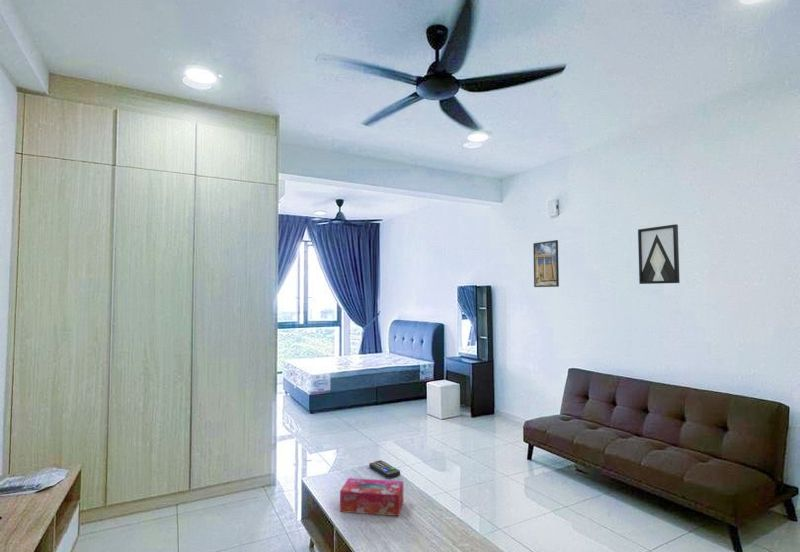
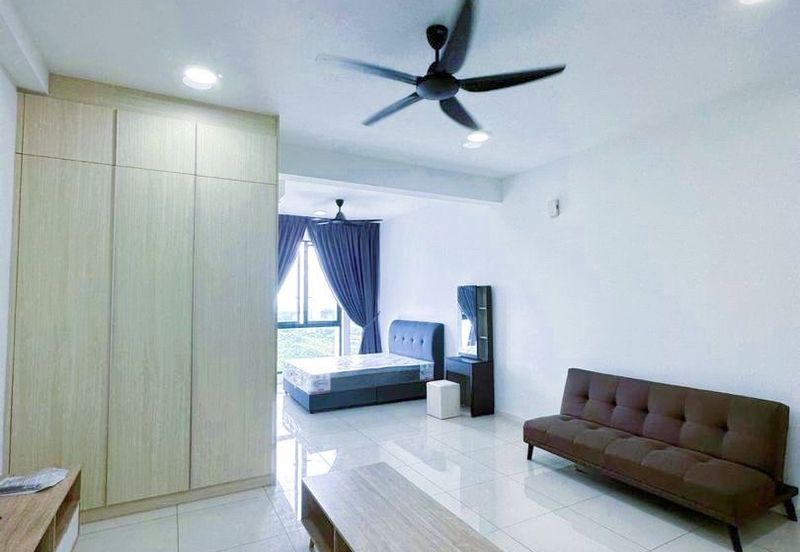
- tissue box (372, 496)
- wall art (657, 255)
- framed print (545, 264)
- remote control (384, 468)
